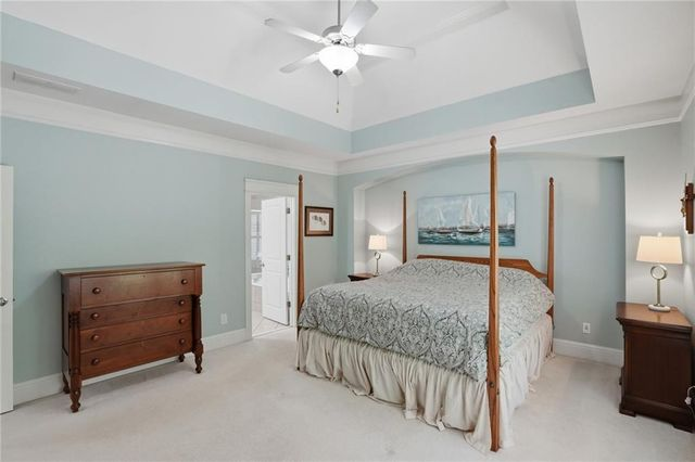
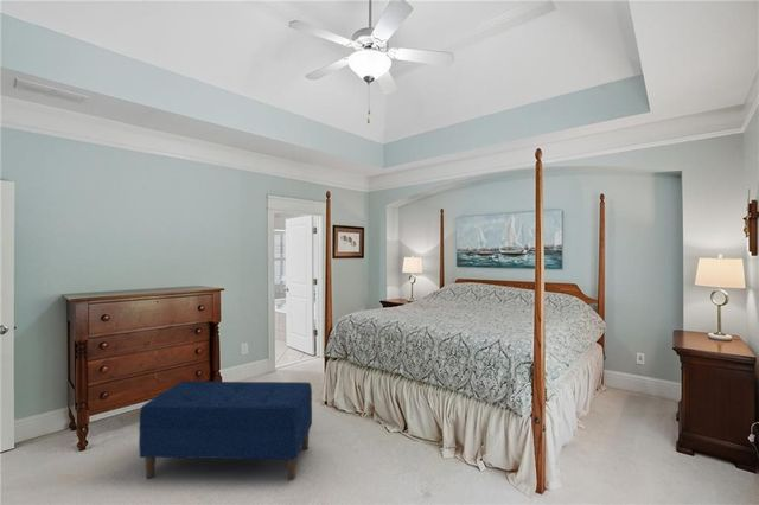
+ bench (232, 427)
